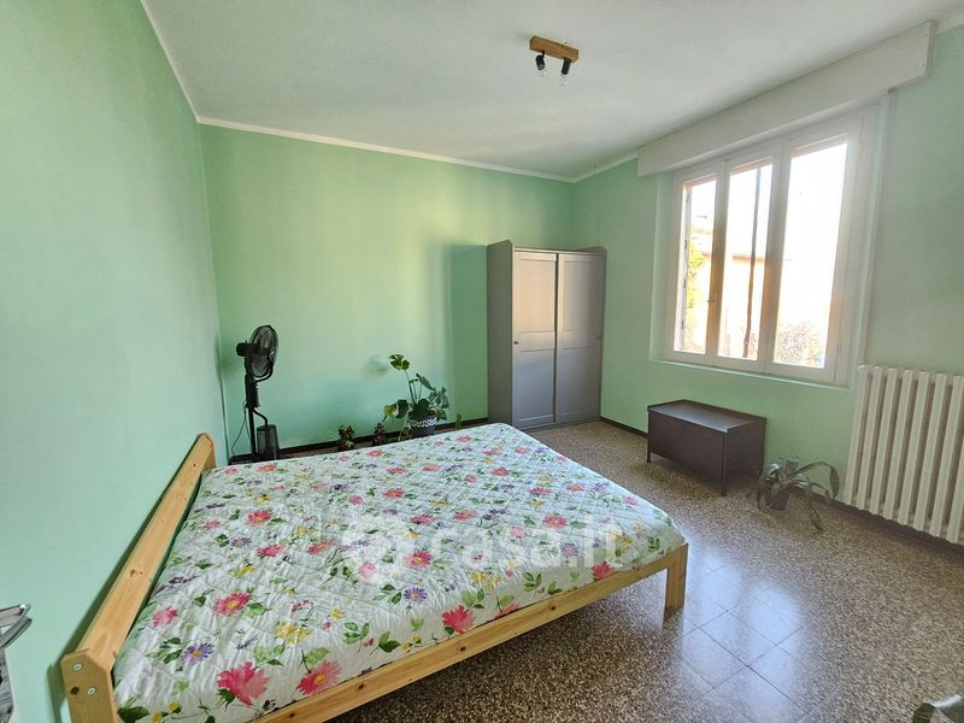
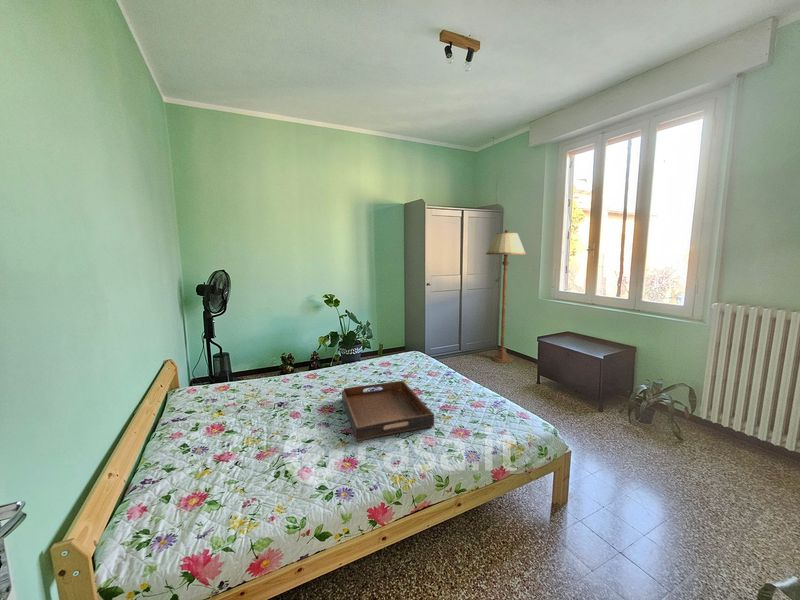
+ serving tray (383, 405)
+ floor lamp (503, 296)
